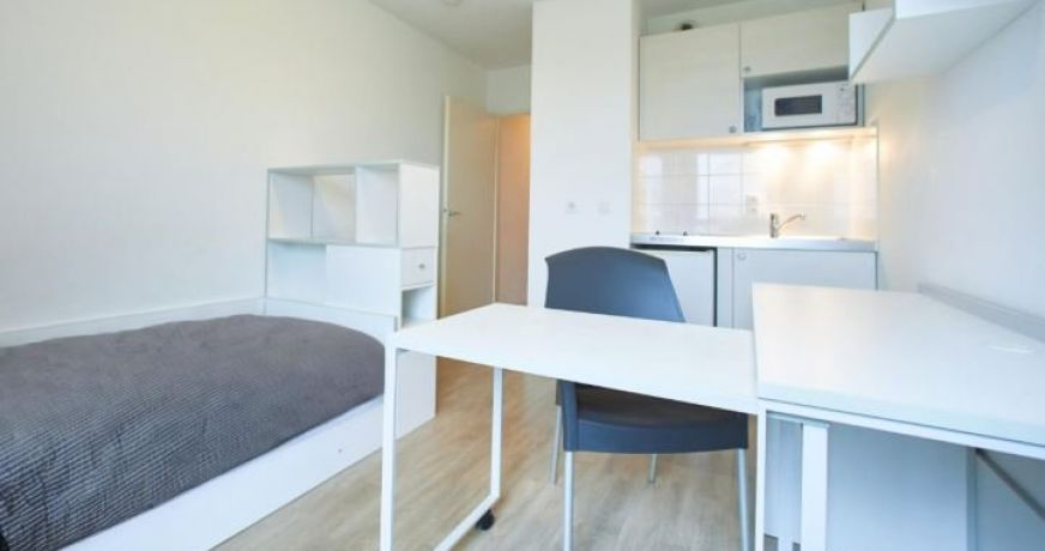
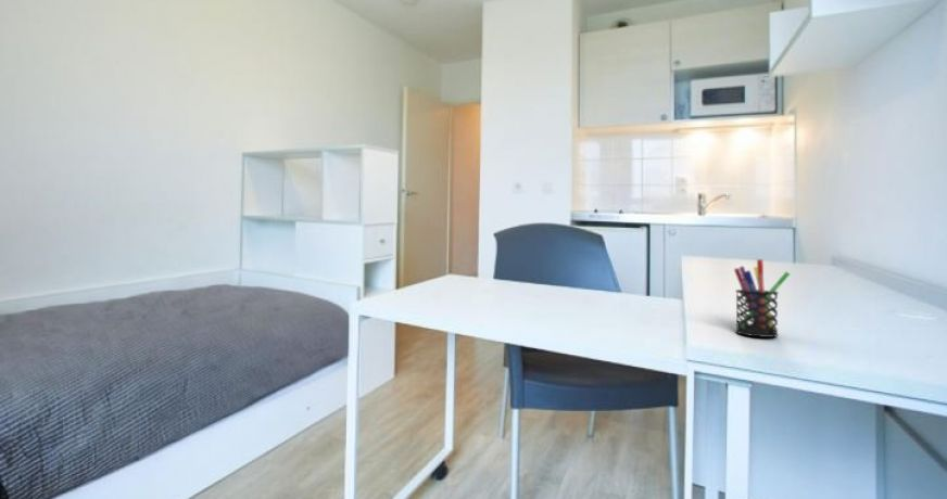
+ pen holder (761, 296)
